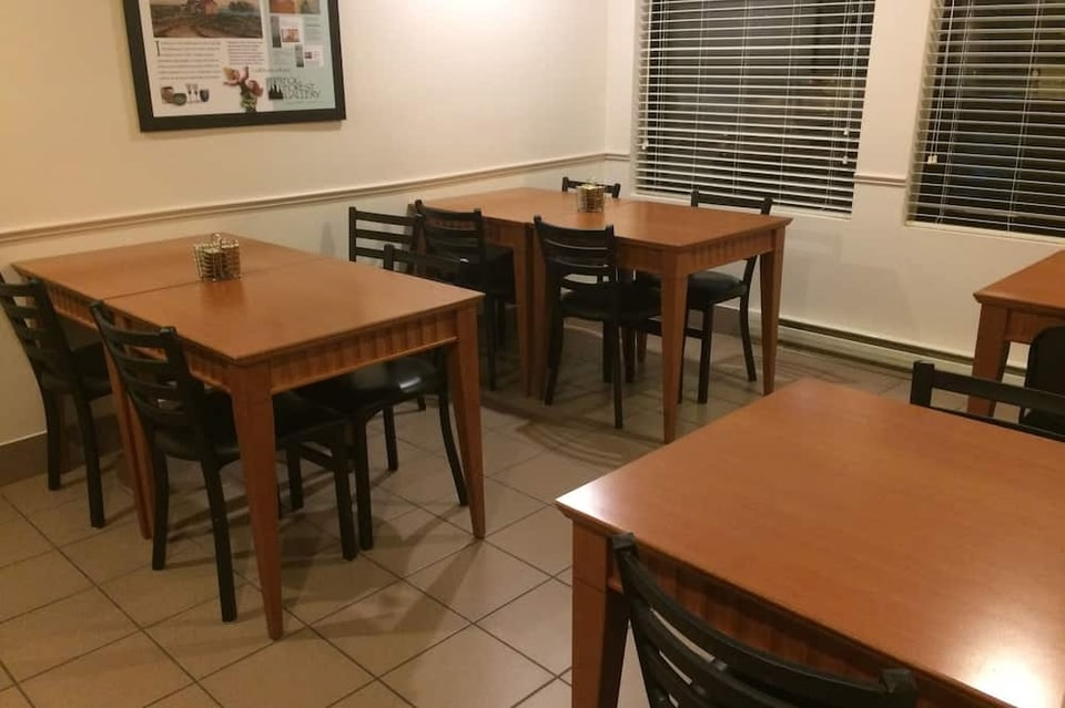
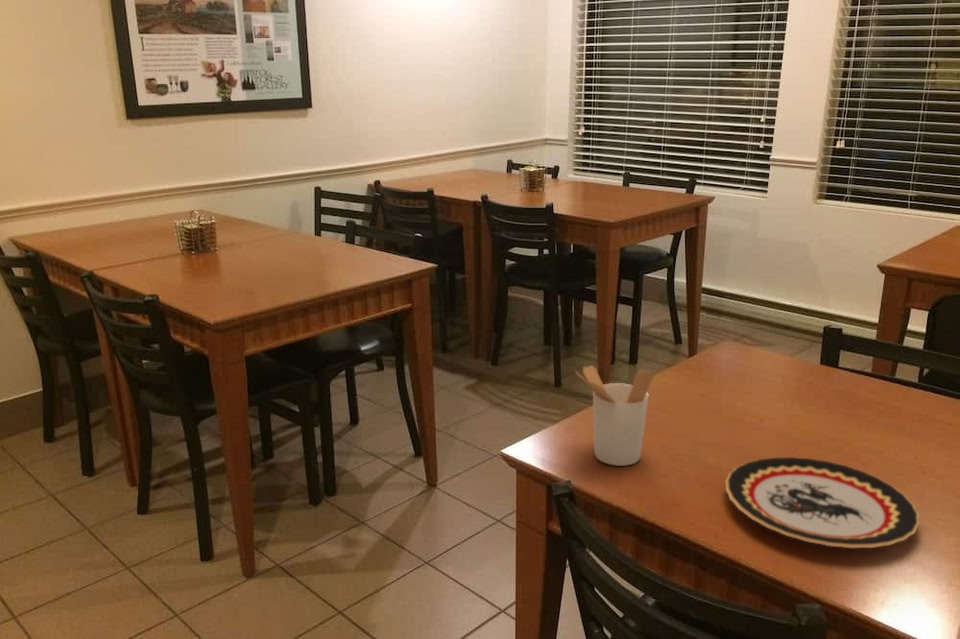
+ utensil holder (609, 412)
+ plate (817, 503)
